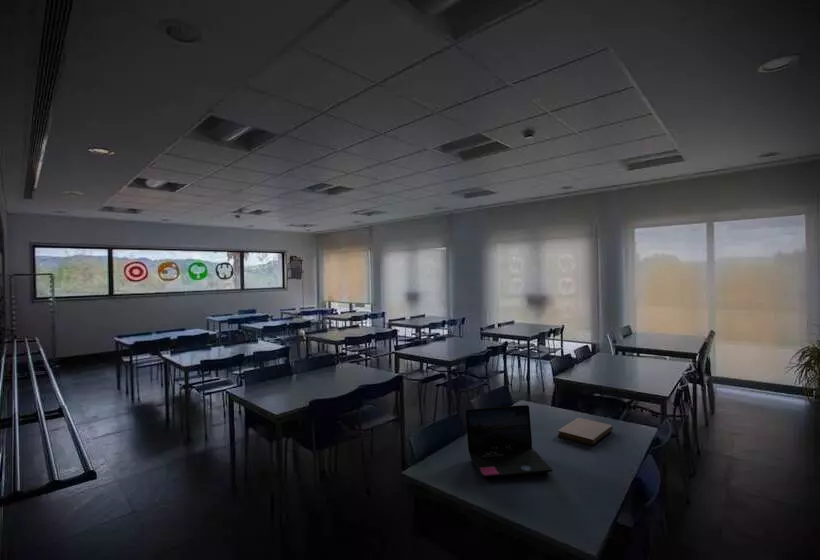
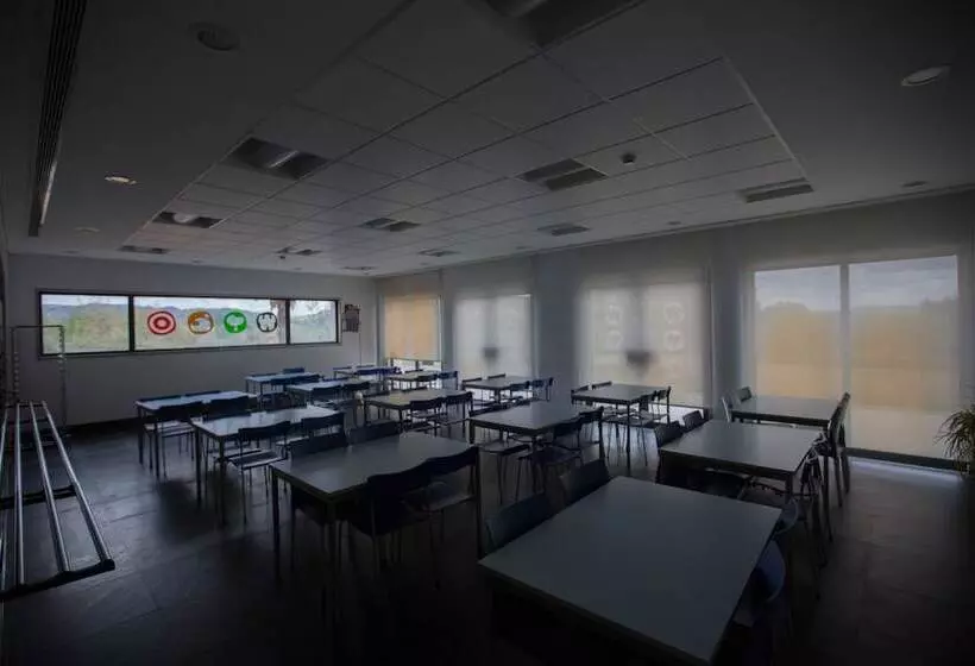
- notebook (585, 430)
- laptop (507, 439)
